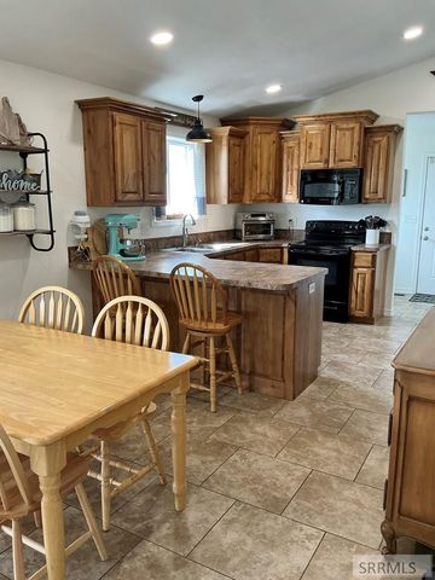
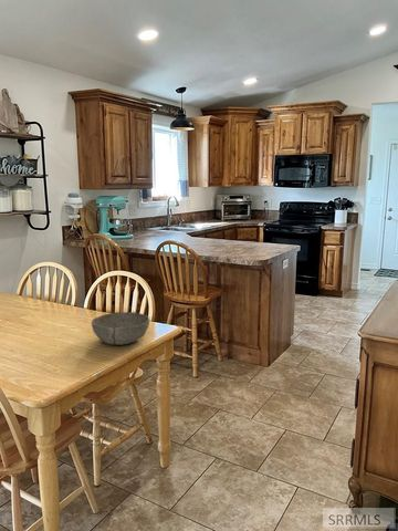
+ bowl (121, 329)
